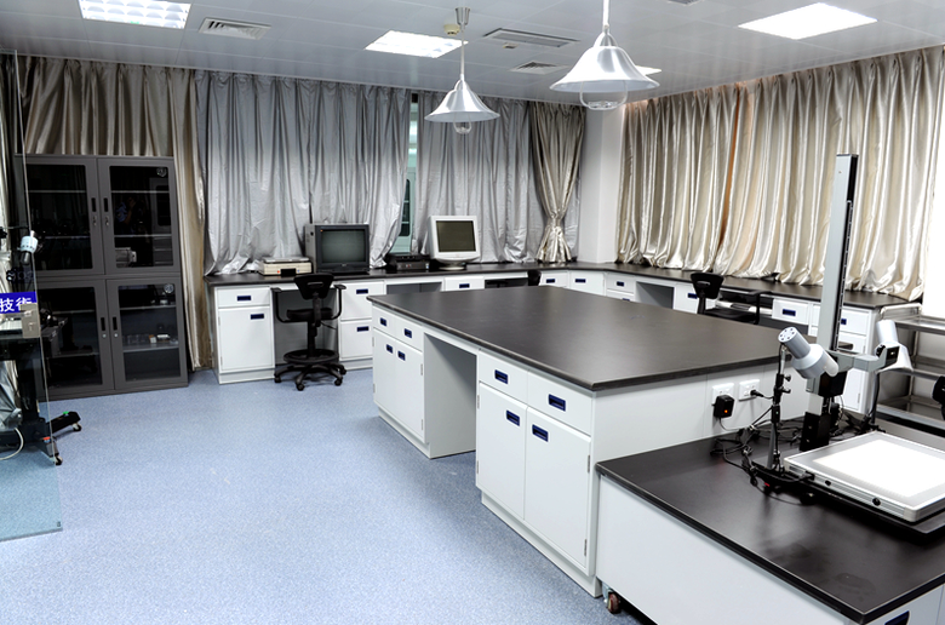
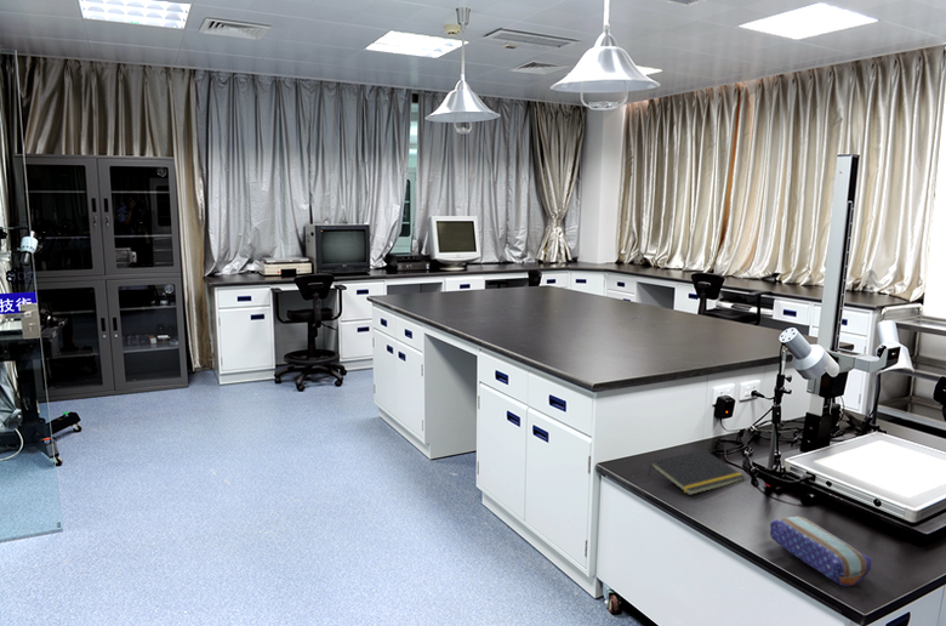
+ pencil case (816, 546)
+ notepad (696, 471)
